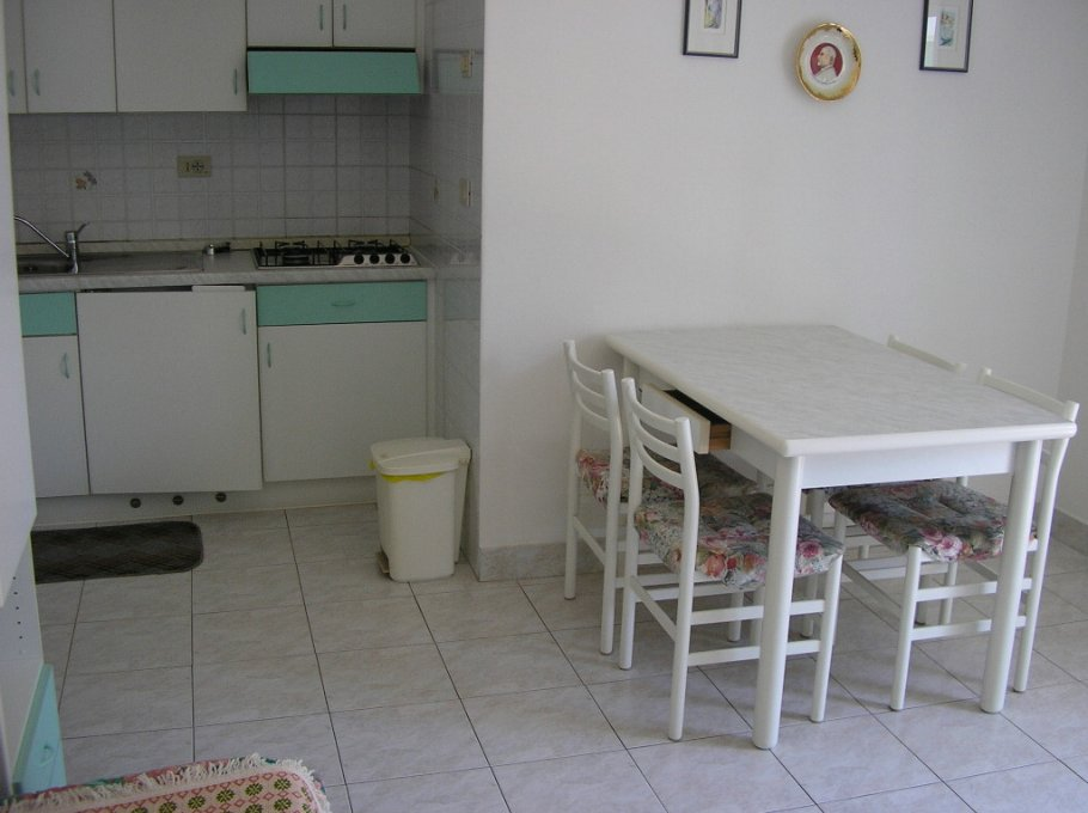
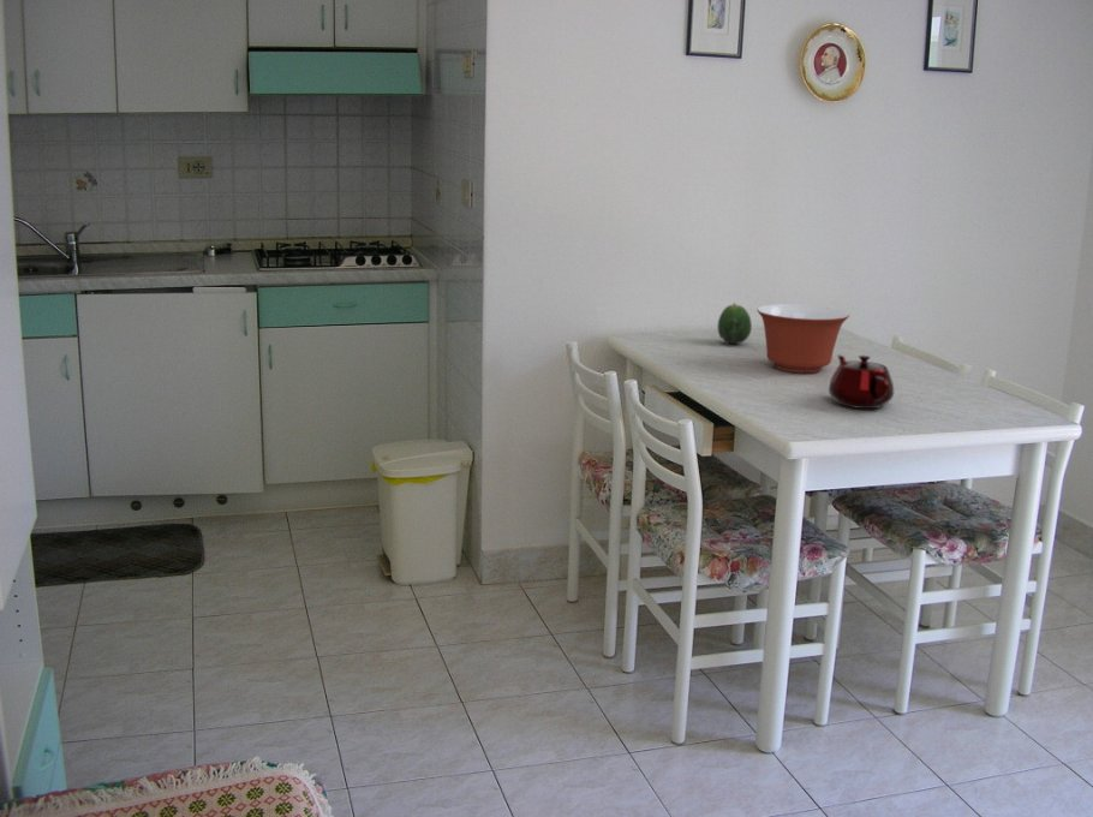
+ mixing bowl (800, 339)
+ teapot (860, 378)
+ fruit (734, 323)
